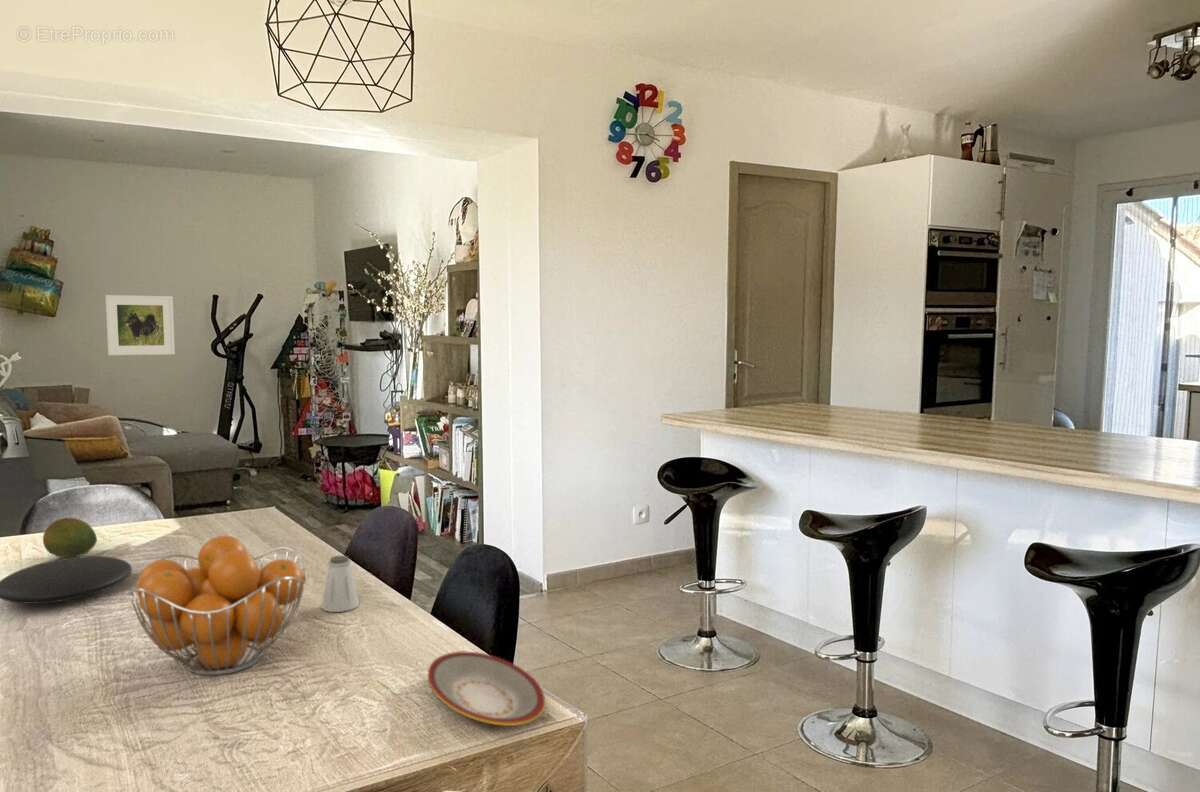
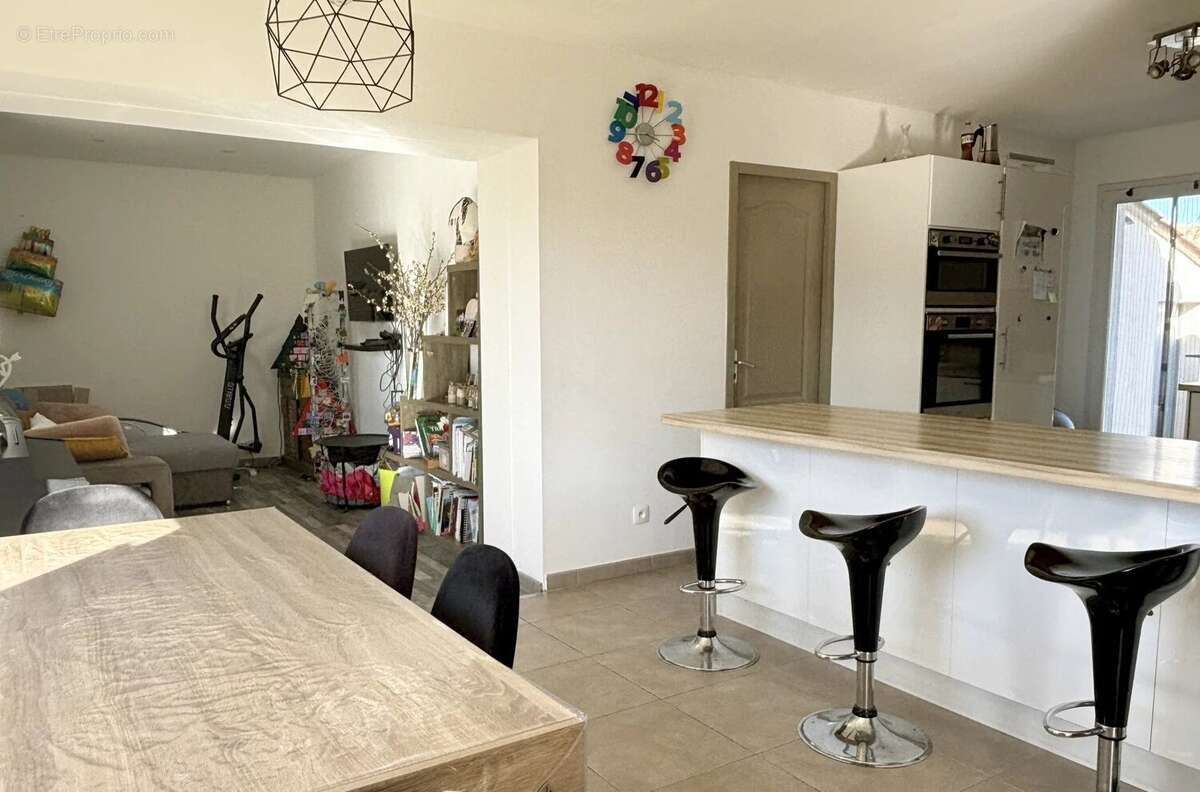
- fruit basket (222, 602)
- saltshaker (339, 581)
- fruit (72, 537)
- plate (484, 691)
- plate (65, 578)
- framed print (140, 325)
